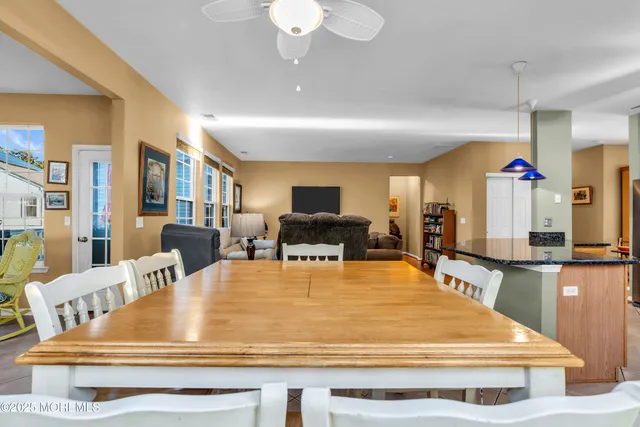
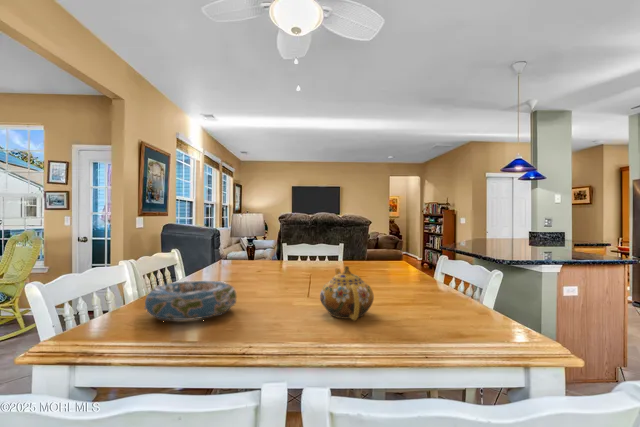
+ teapot (346, 289)
+ decorative bowl (192, 298)
